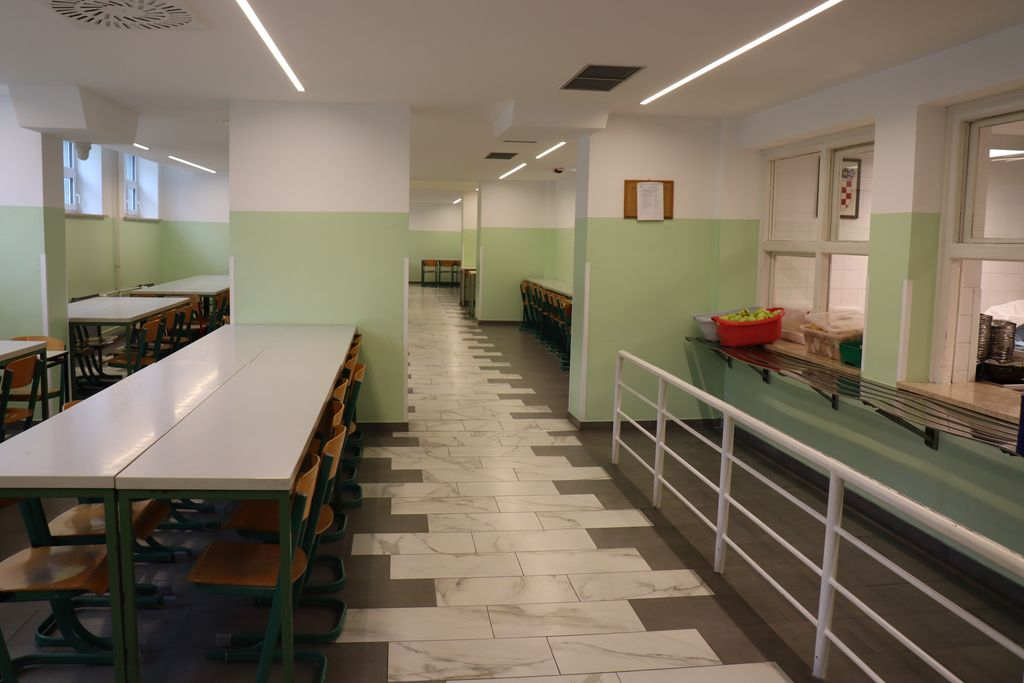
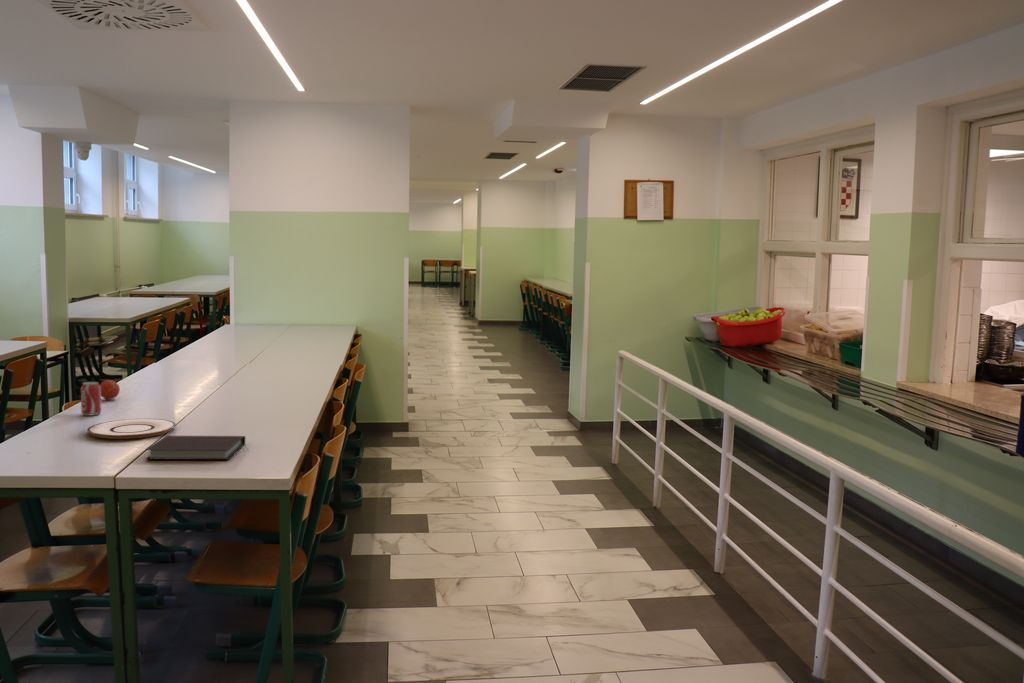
+ fruit (109, 389)
+ beverage can (91, 398)
+ plate (132, 428)
+ notebook (197, 446)
